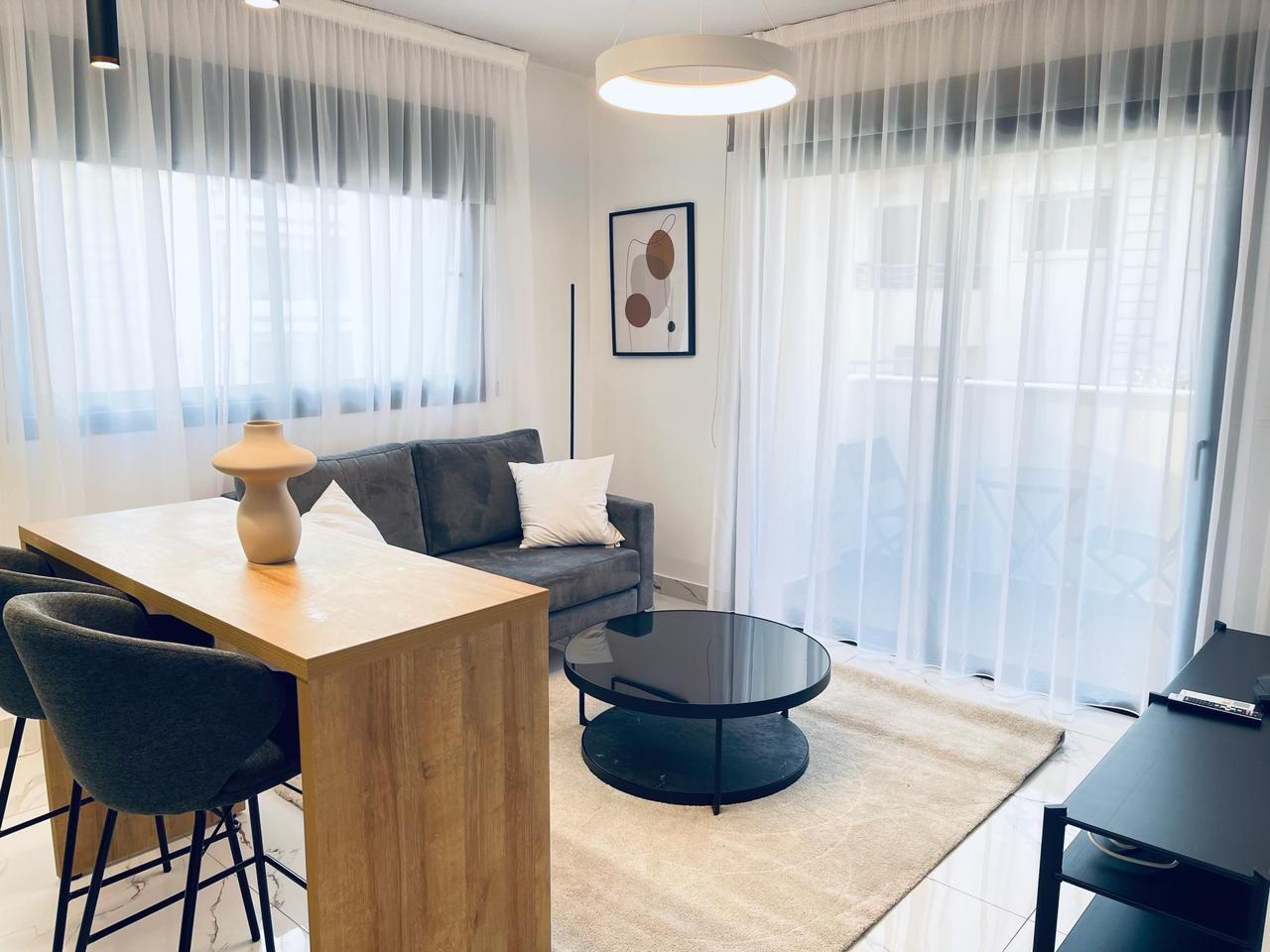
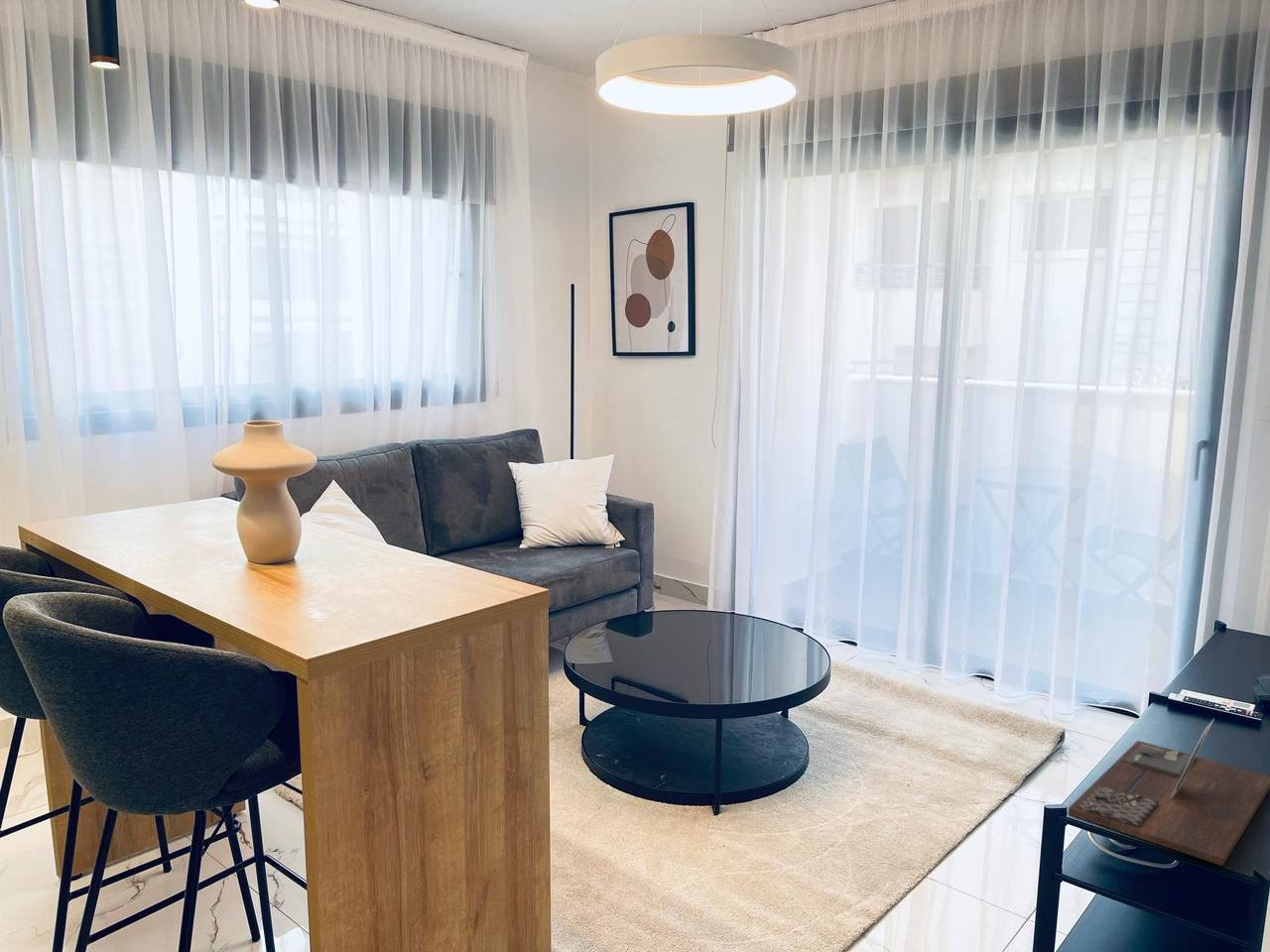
+ decorative tray (1178, 758)
